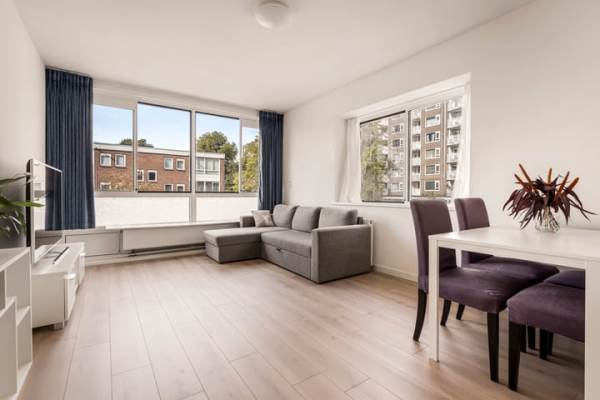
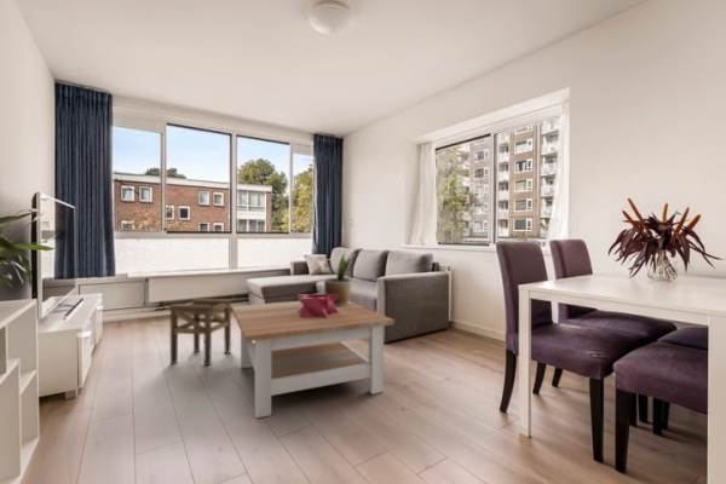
+ potted plant (338, 278)
+ stool (201, 329)
+ coffee table (305, 345)
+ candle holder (316, 304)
